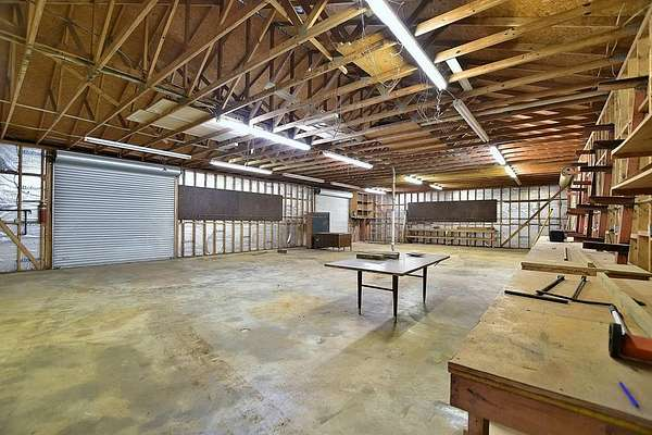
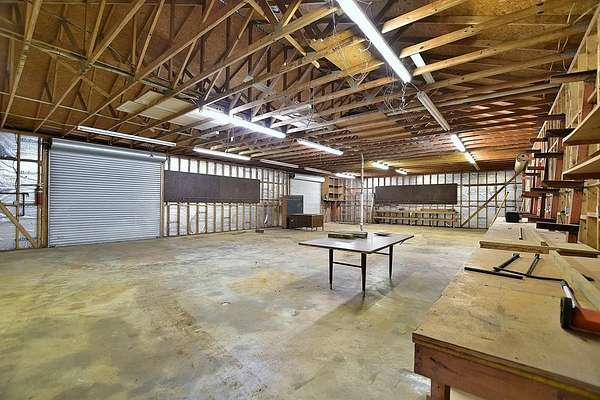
- pen (627, 393)
